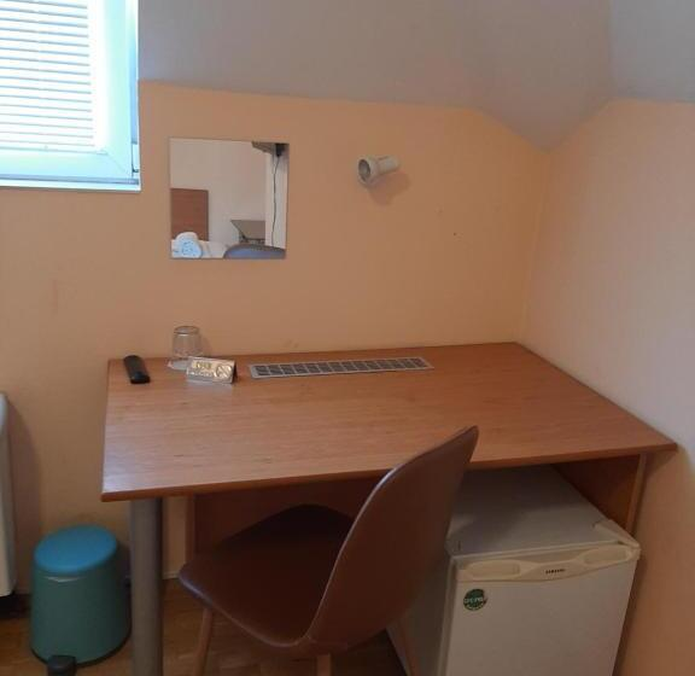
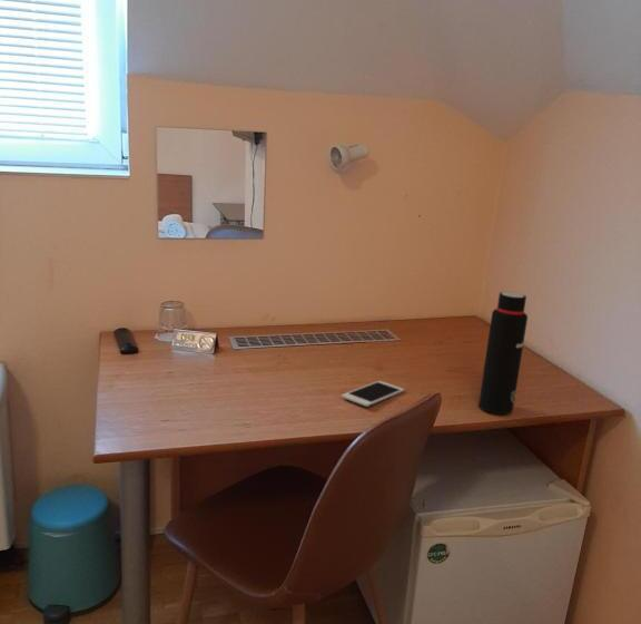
+ cell phone (373, 392)
+ water bottle (505, 352)
